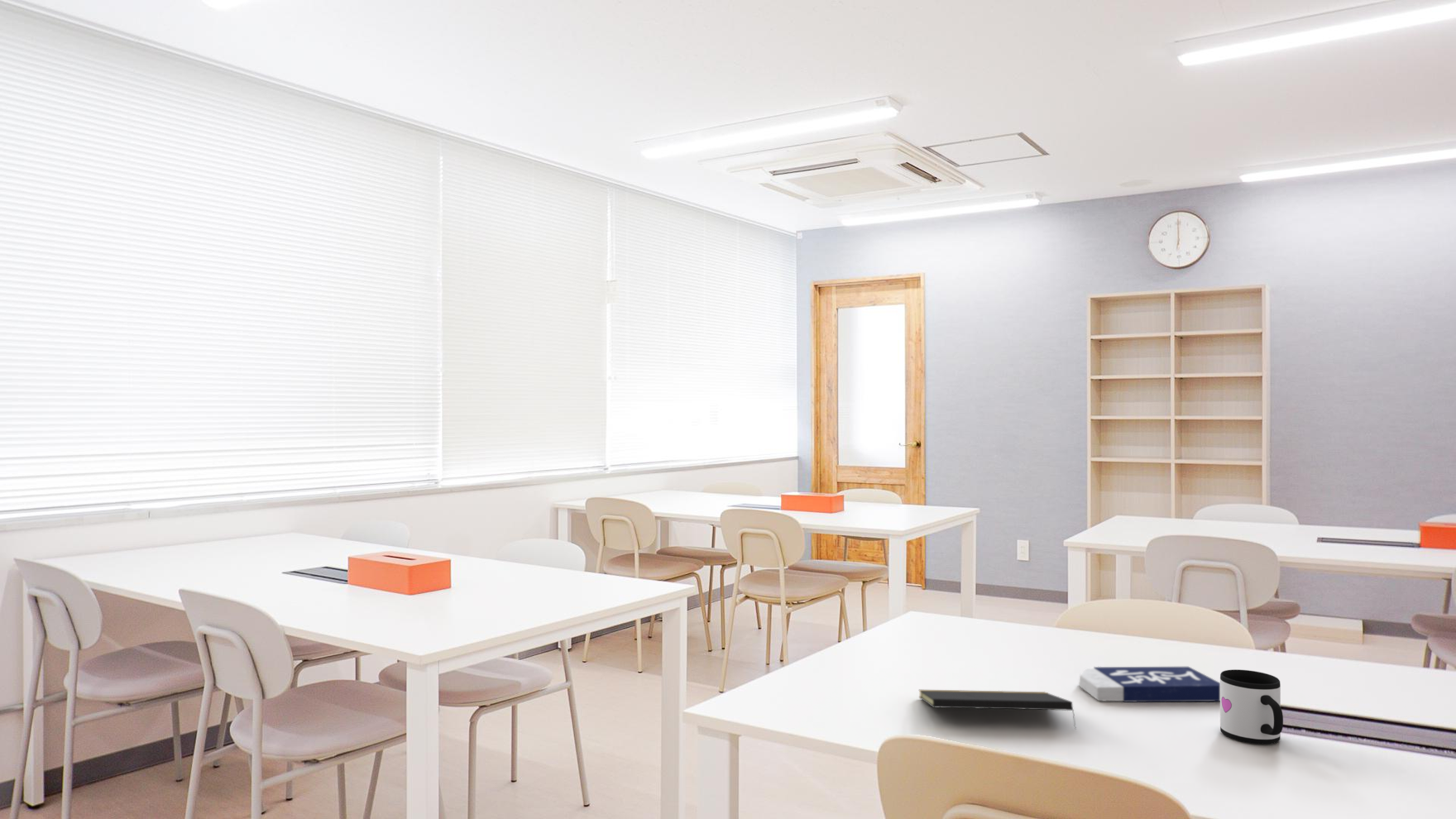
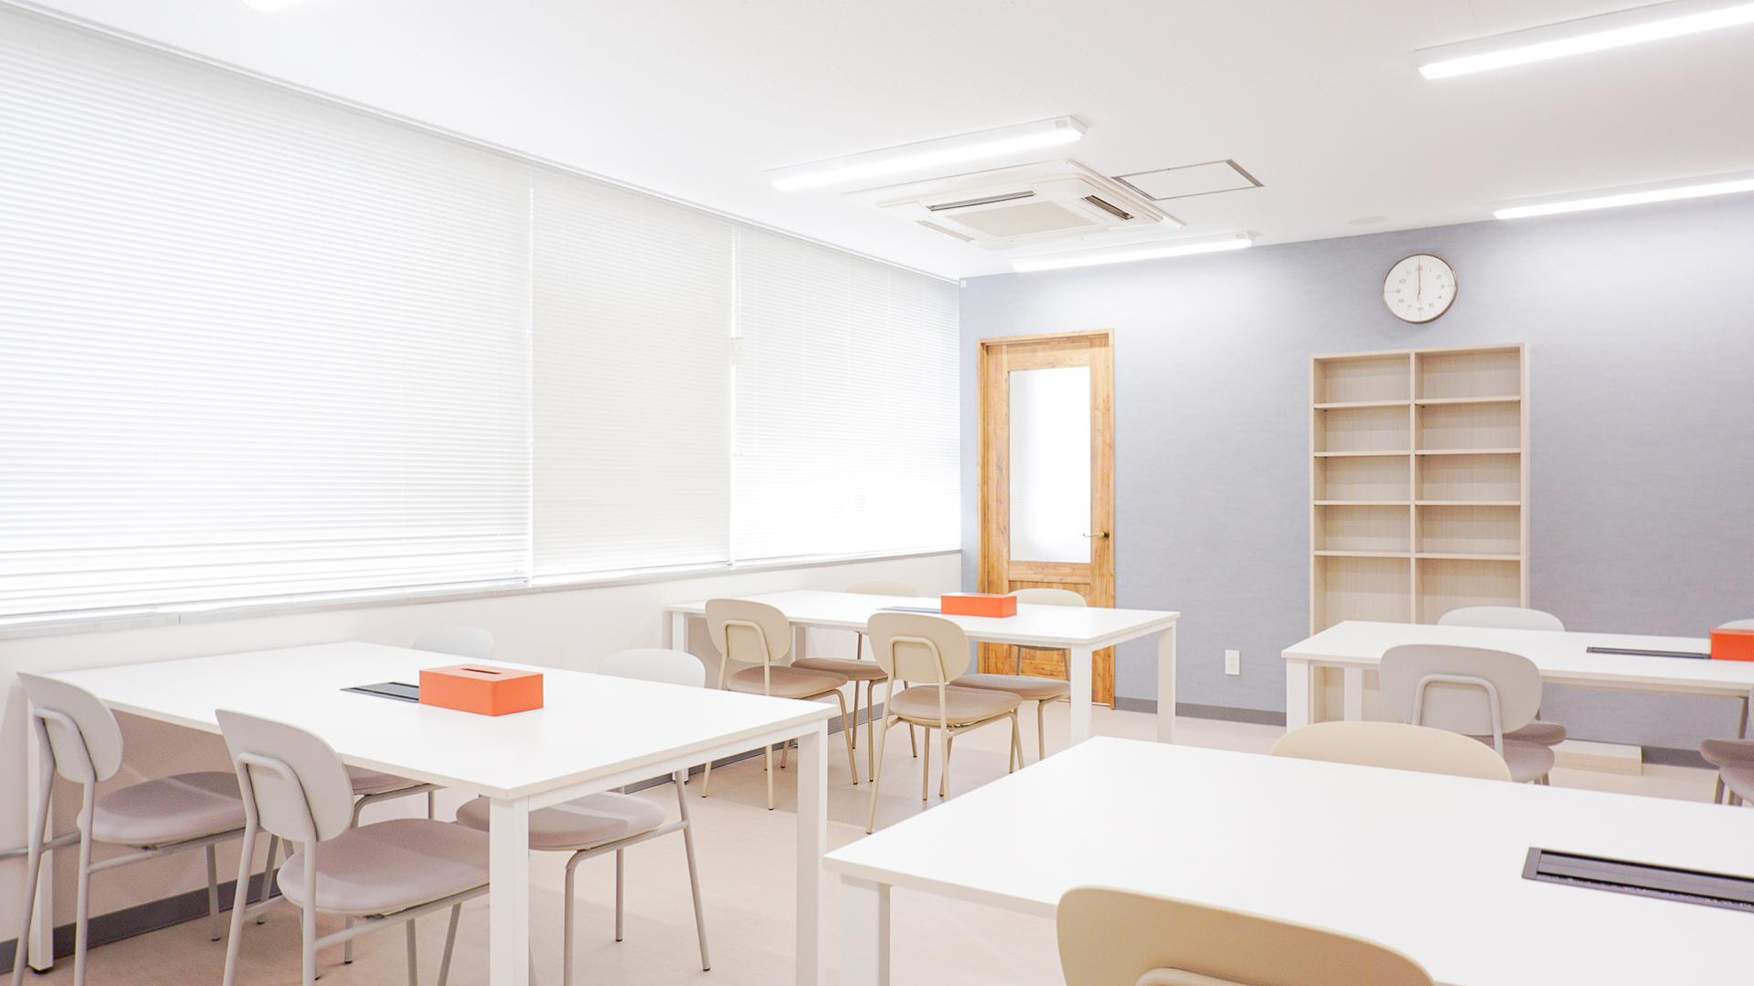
- notepad (991, 699)
- book (1145, 683)
- mug (1256, 709)
